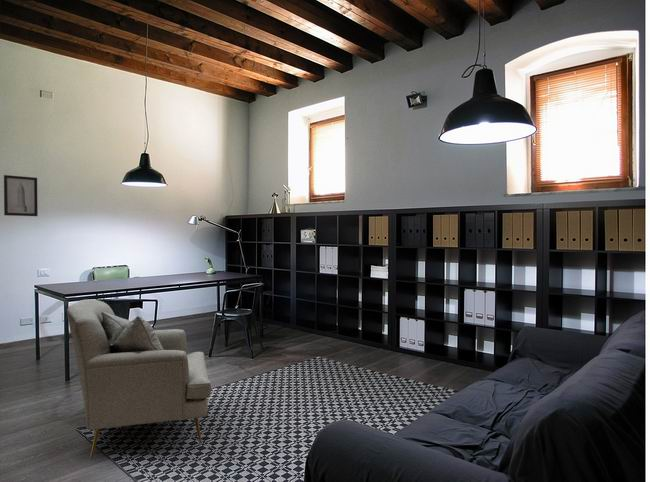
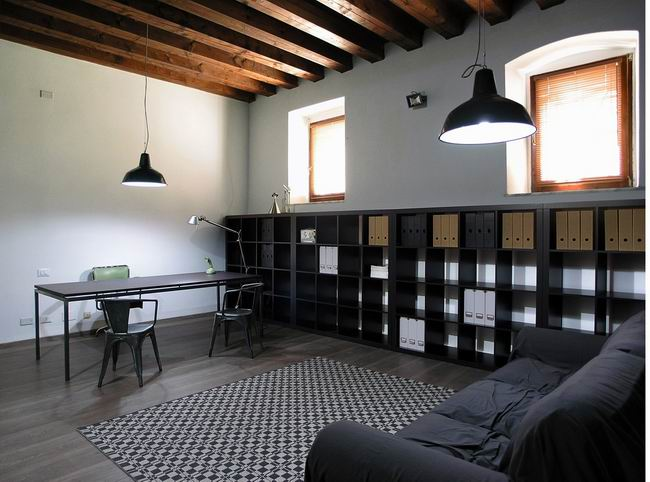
- wall art (21, 196)
- armchair (142, 364)
